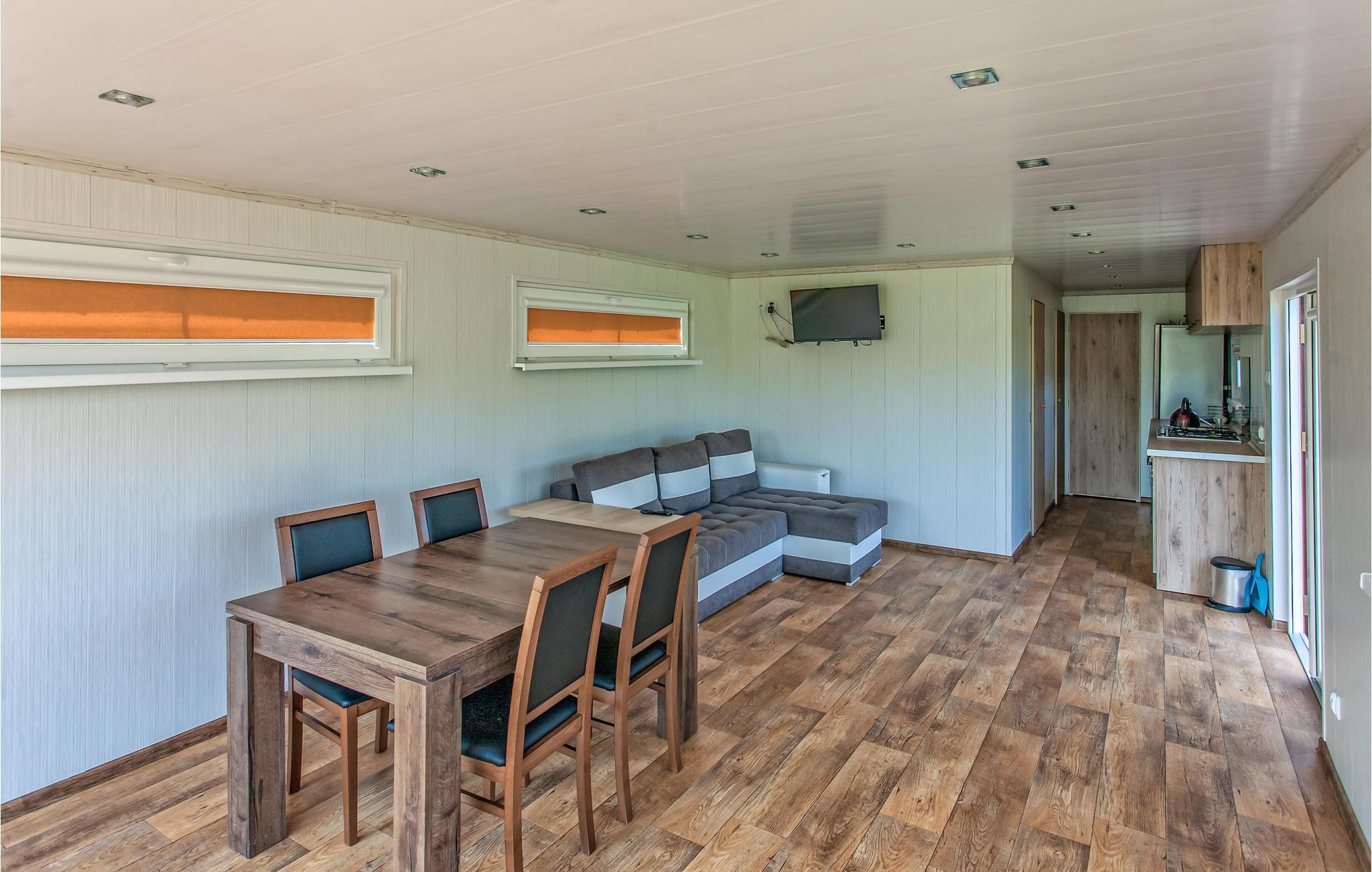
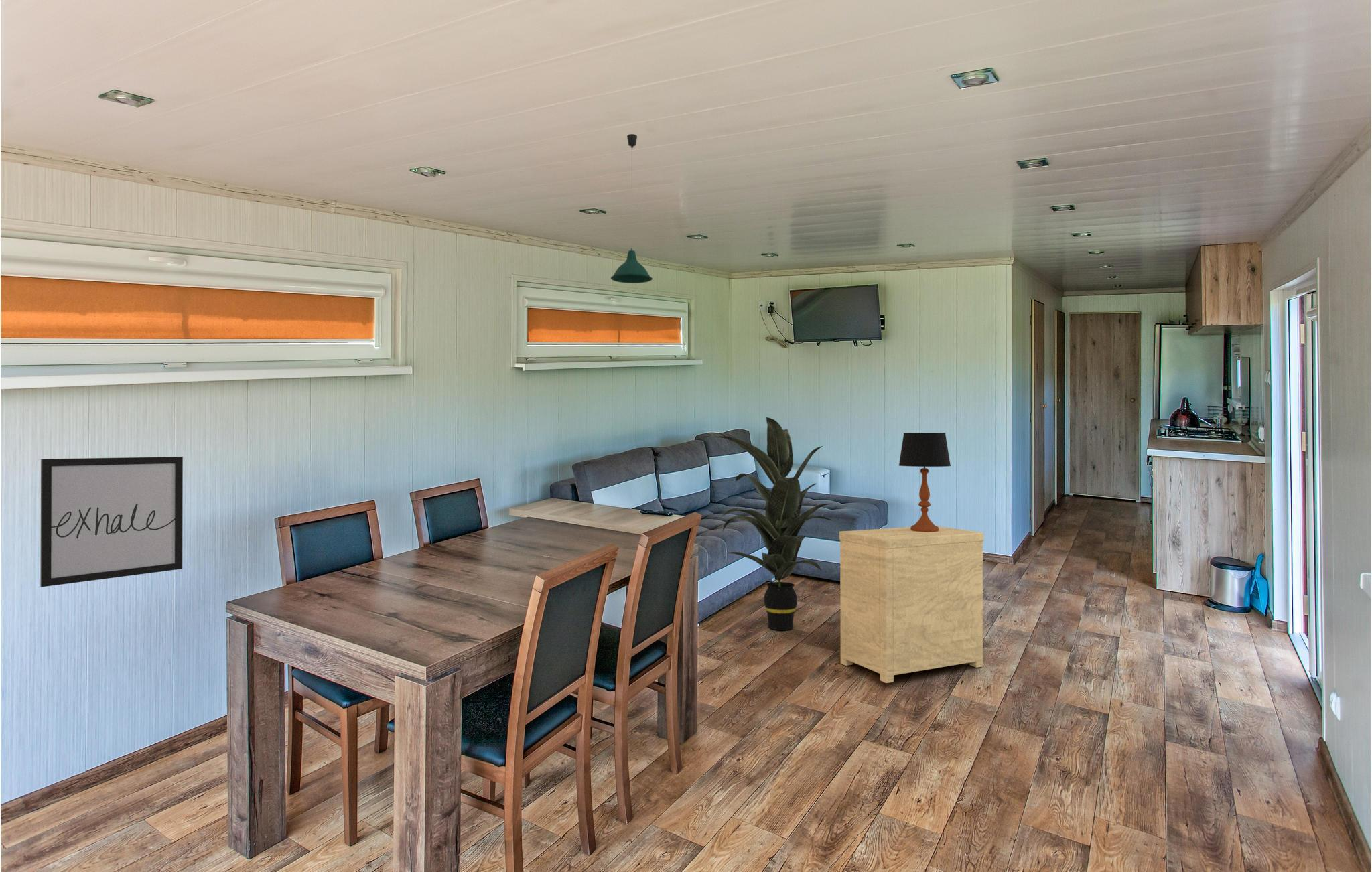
+ side table (907, 597)
+ indoor plant (772, 522)
+ table lamp (924, 481)
+ pendant light (632, 186)
+ wall art (116, 517)
